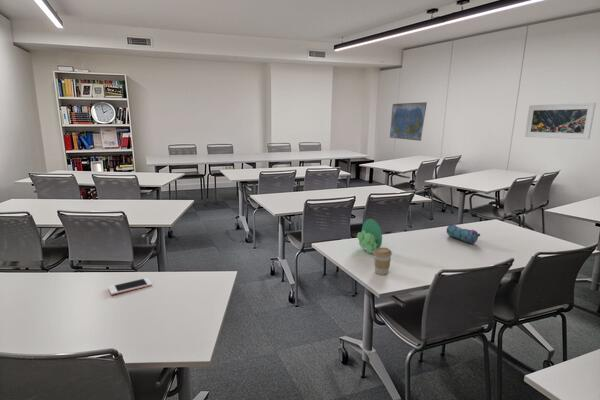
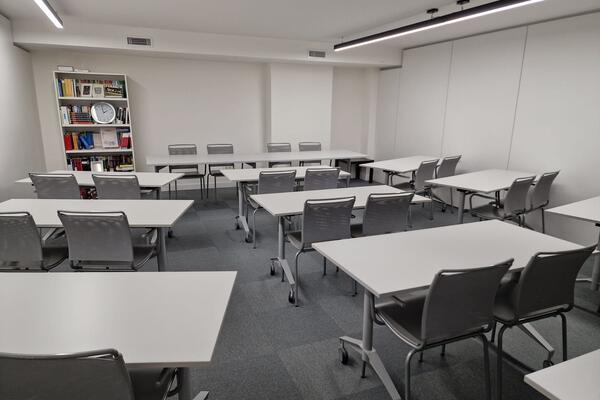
- succulent plant (367, 235)
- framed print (557, 121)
- pencil case (462, 233)
- cell phone (130, 285)
- coffee cup (382, 260)
- world map (406, 121)
